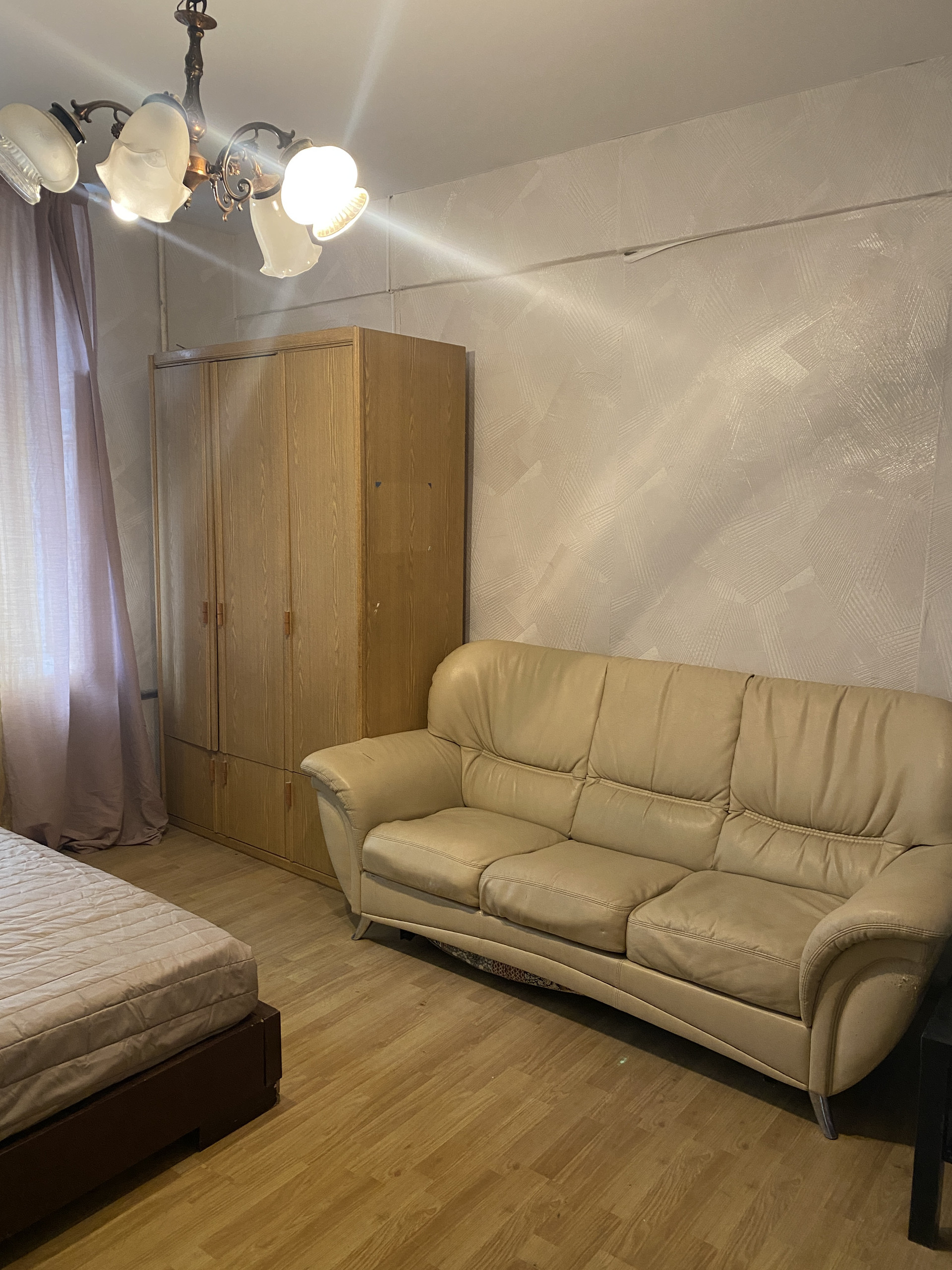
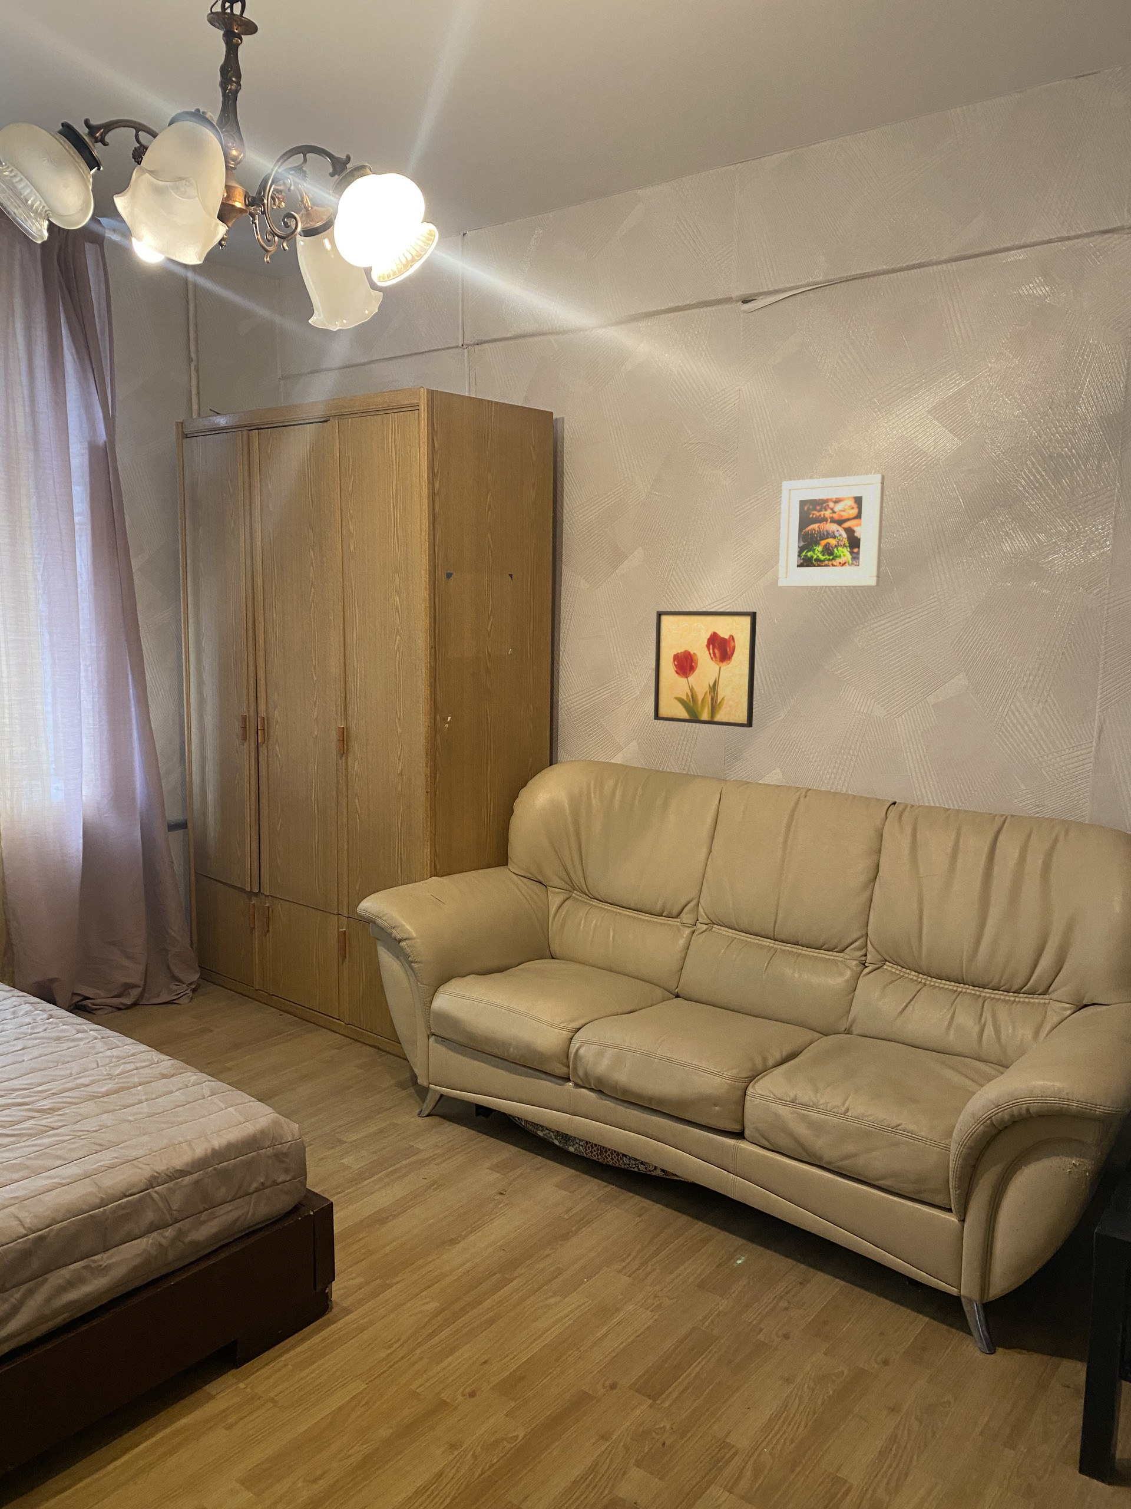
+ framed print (829, 532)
+ wall art (704, 668)
